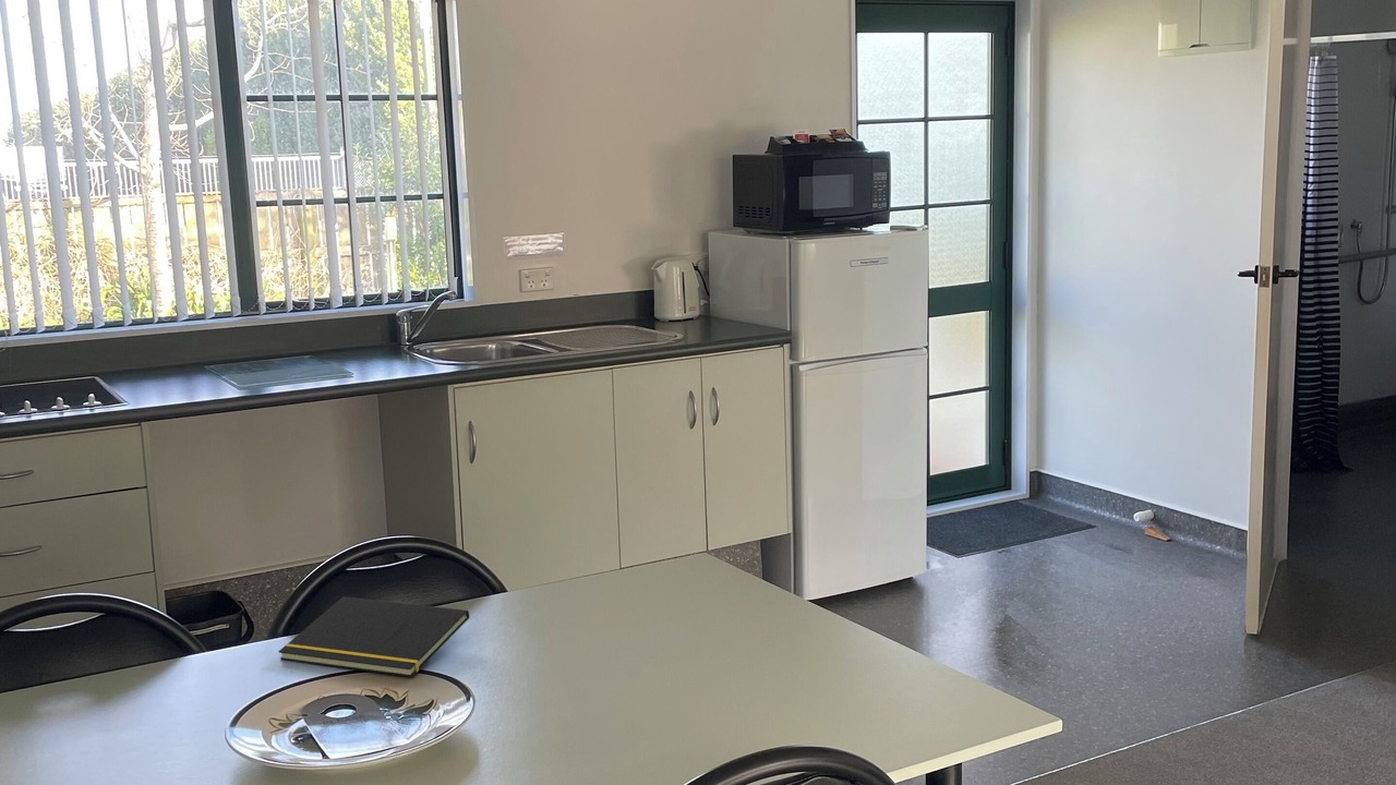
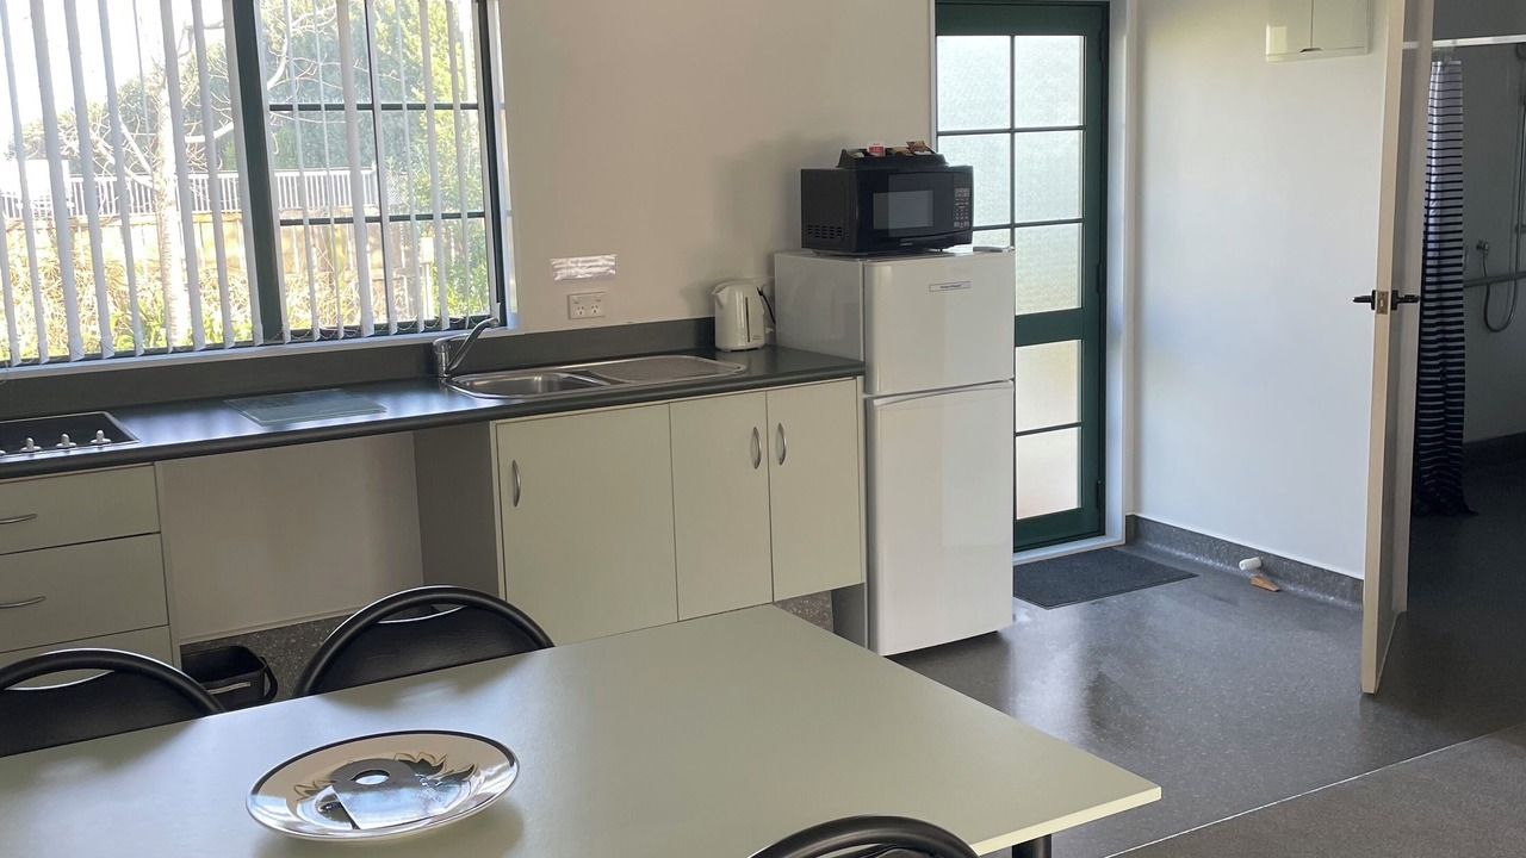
- notepad (375, 633)
